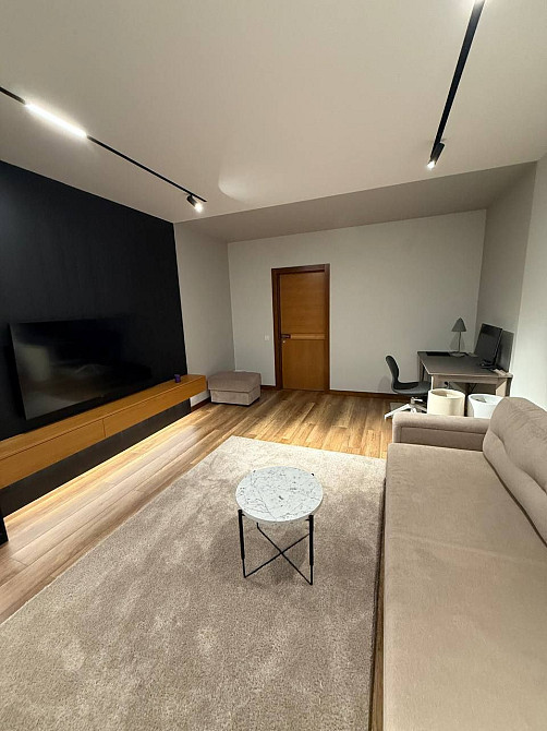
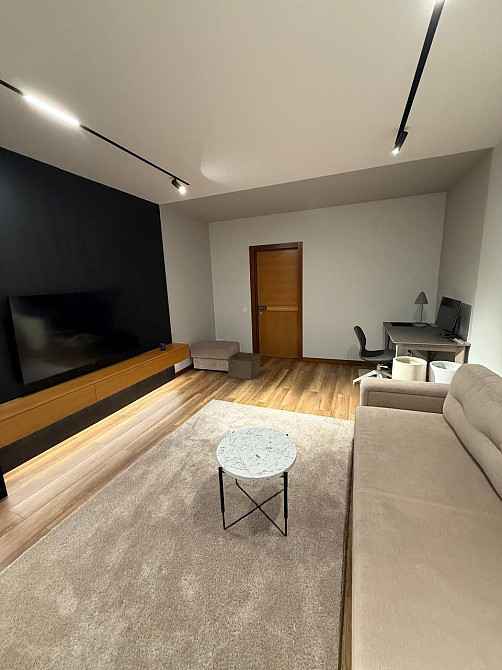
+ storage bin (244, 365)
